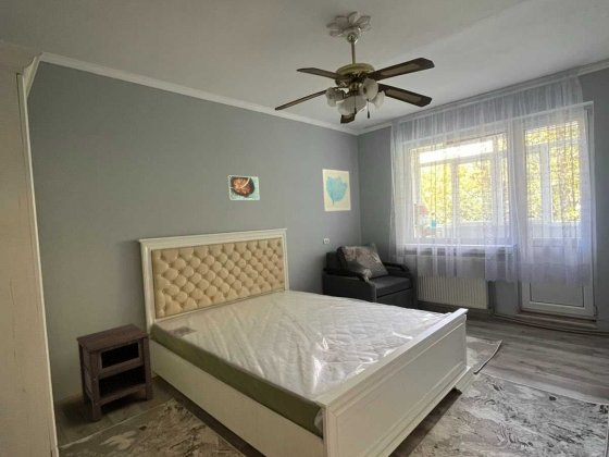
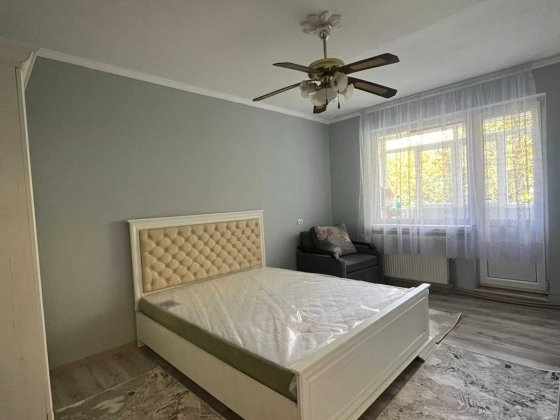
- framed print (244, 187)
- nightstand (115, 368)
- wall art (337, 190)
